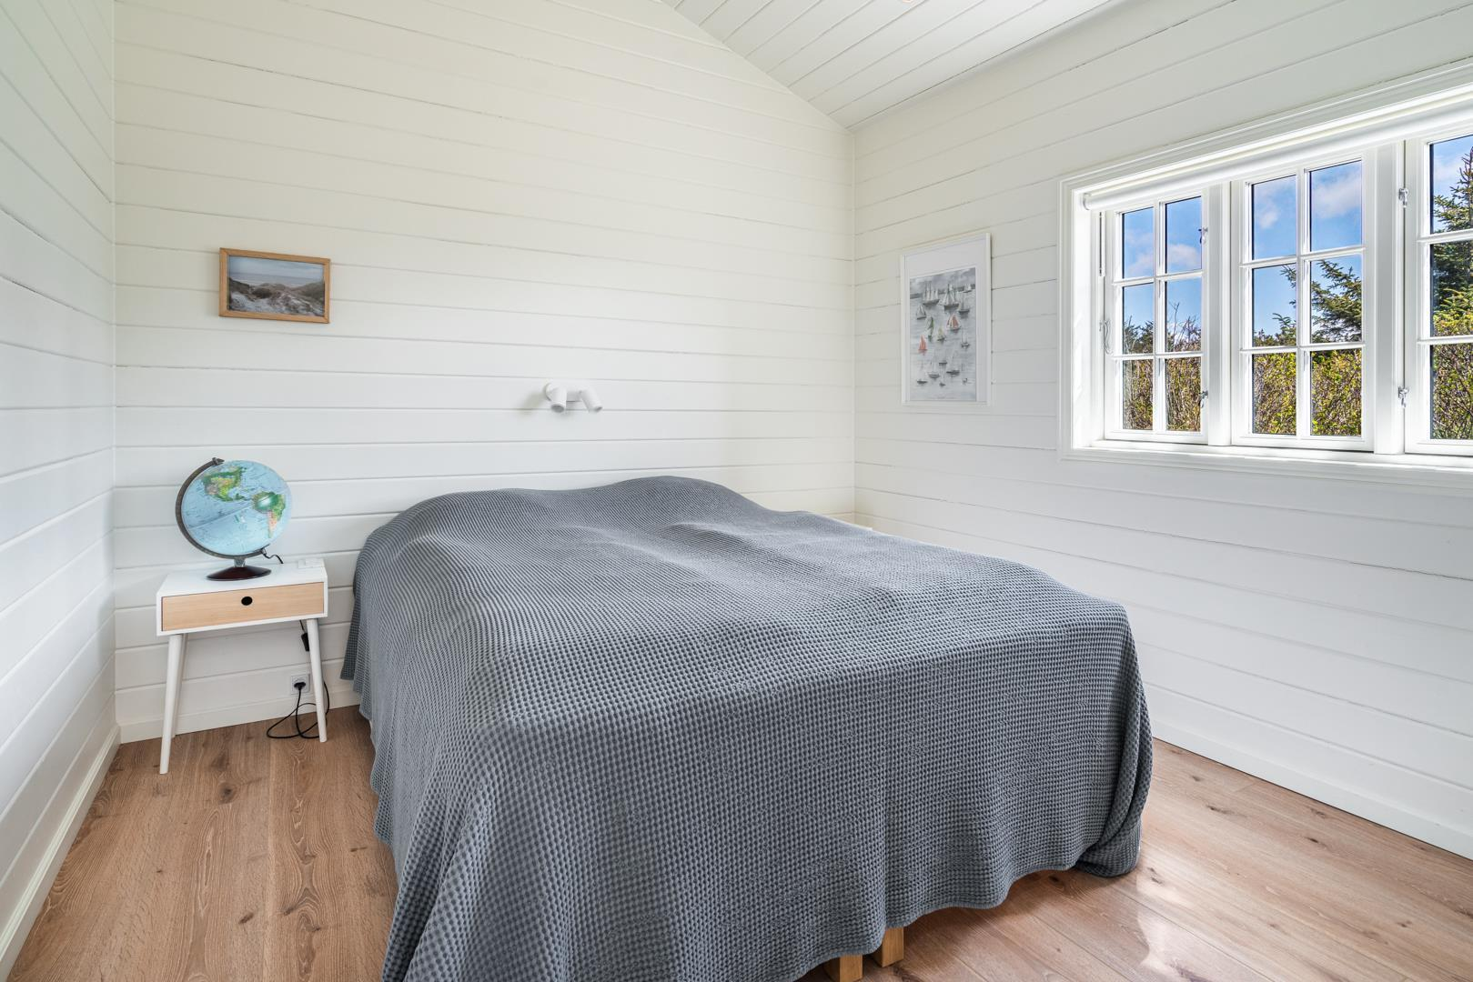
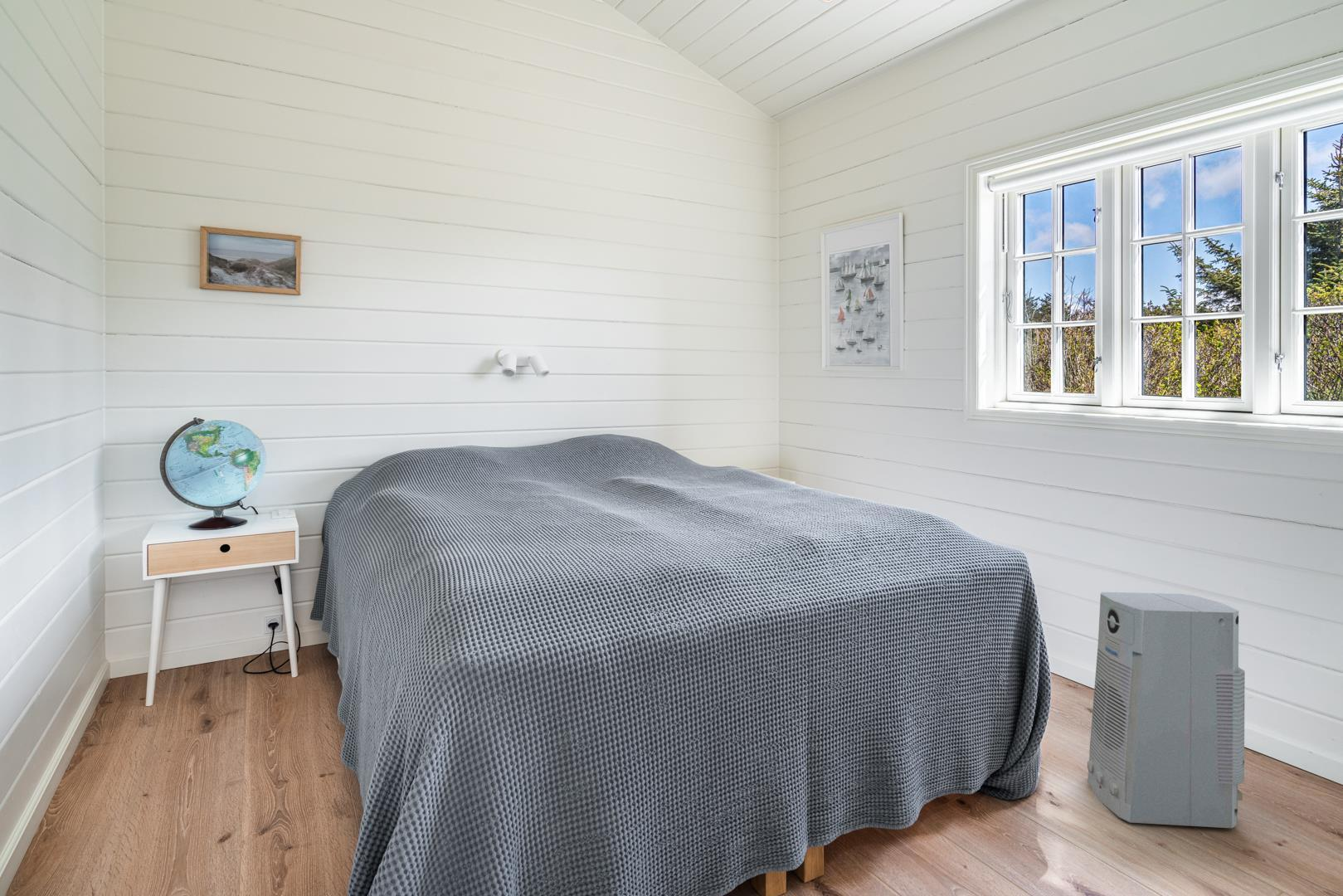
+ air purifier (1162, 702)
